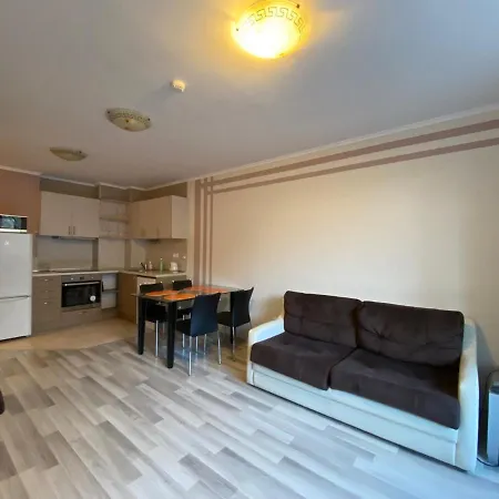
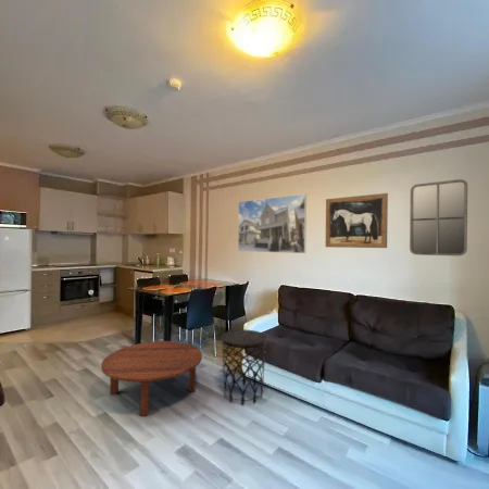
+ wall art (354, 222)
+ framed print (268, 225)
+ home mirror (437, 218)
+ coffee table (153, 374)
+ side table (243, 365)
